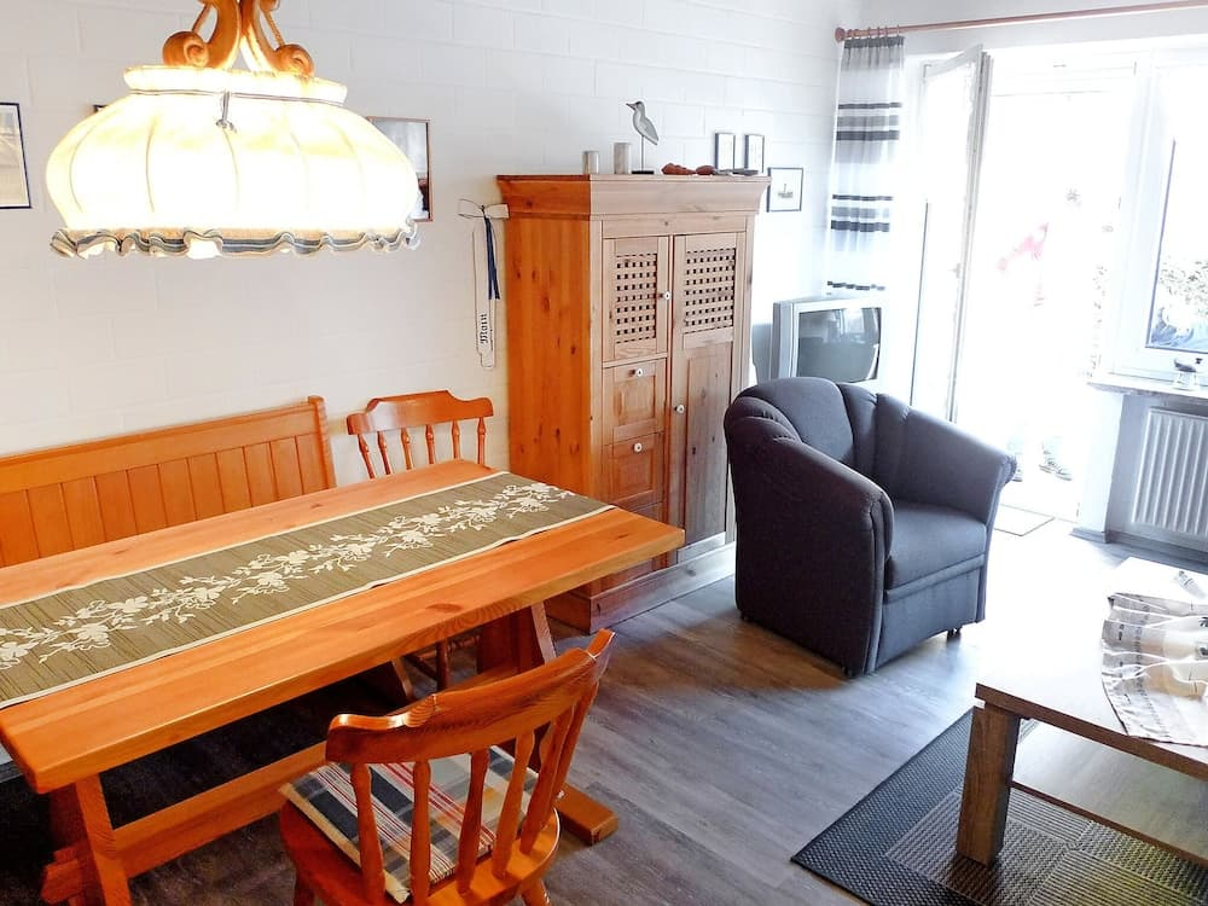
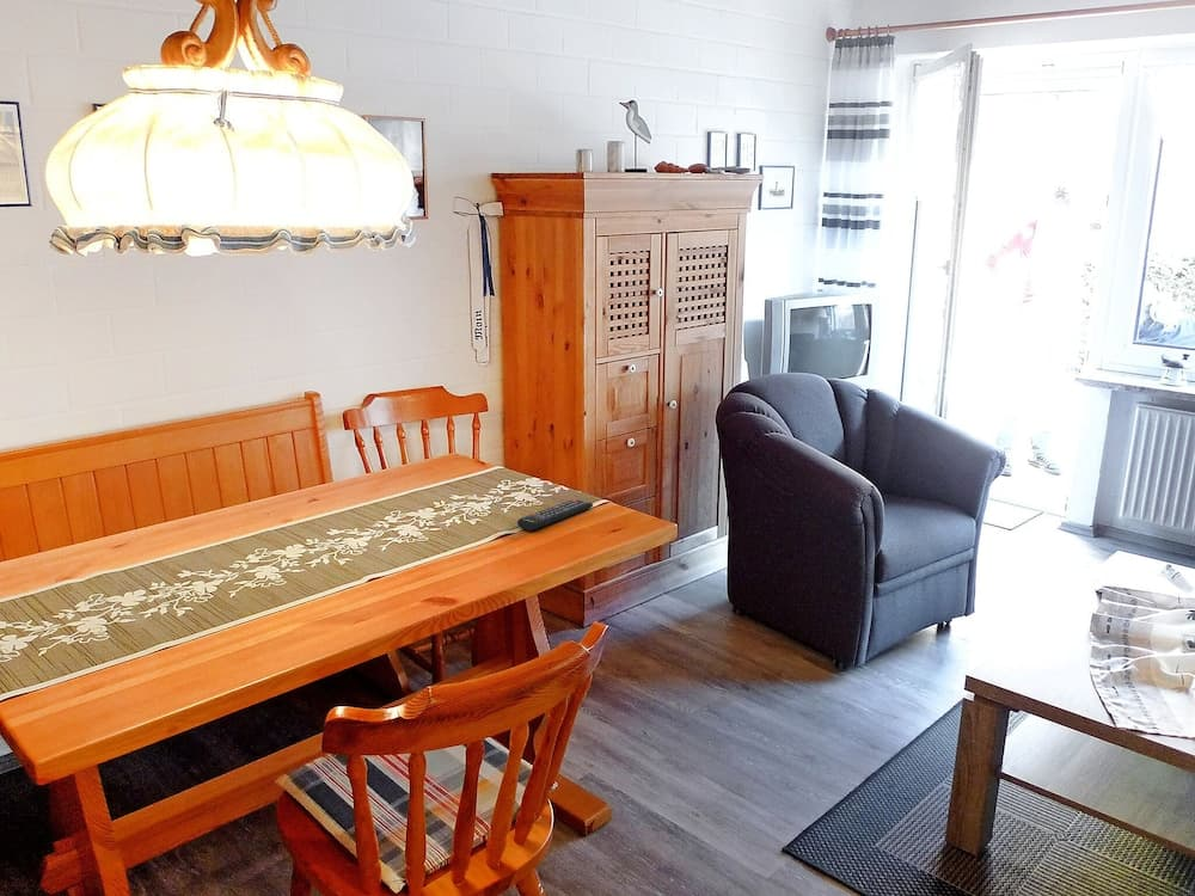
+ remote control (556, 514)
